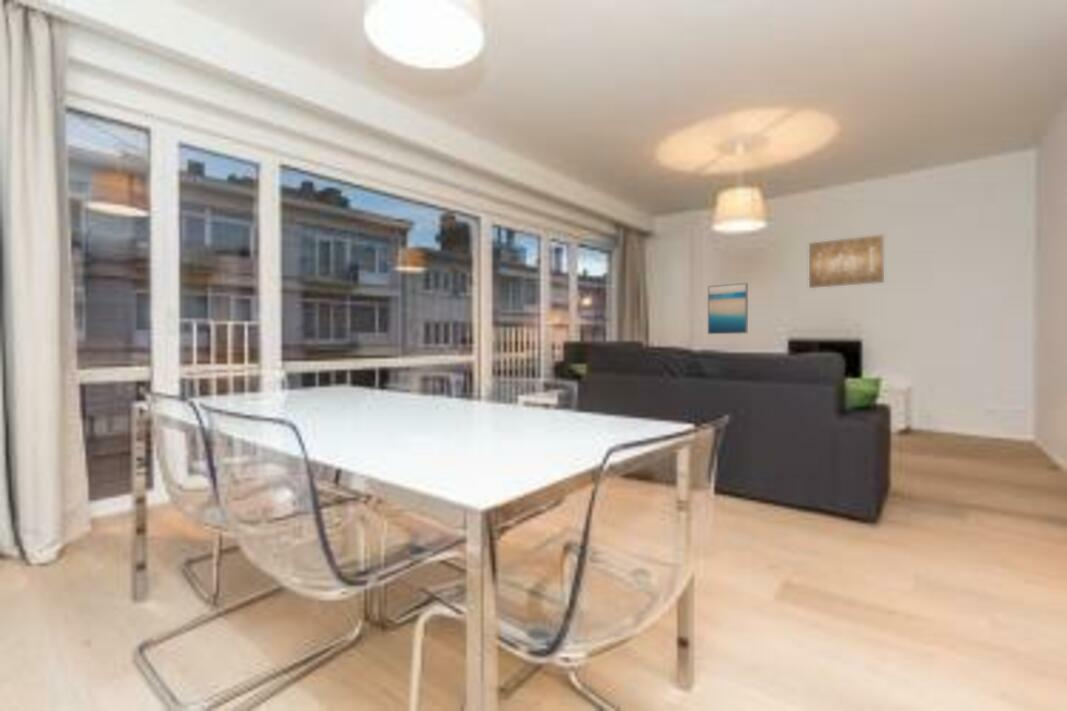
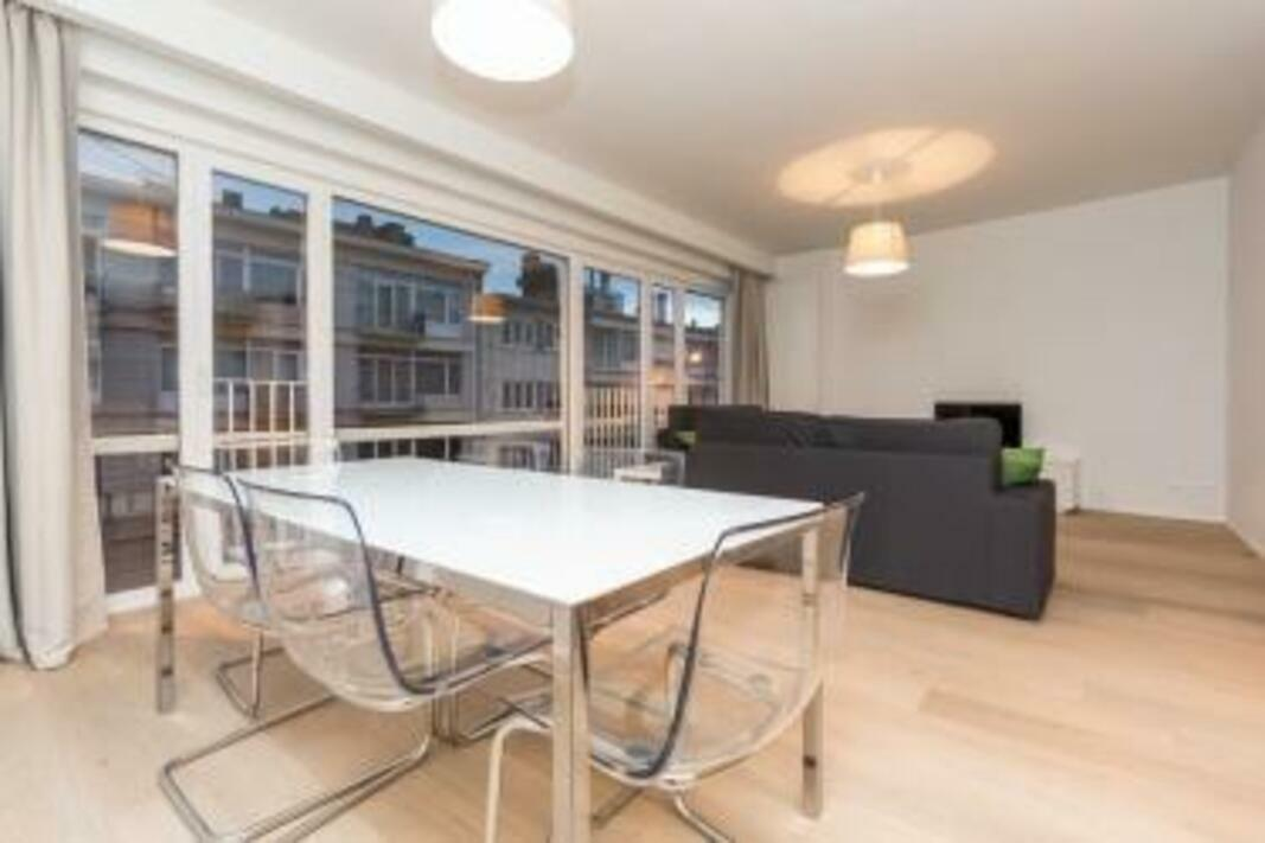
- wall art (727, 309)
- wall art (845, 262)
